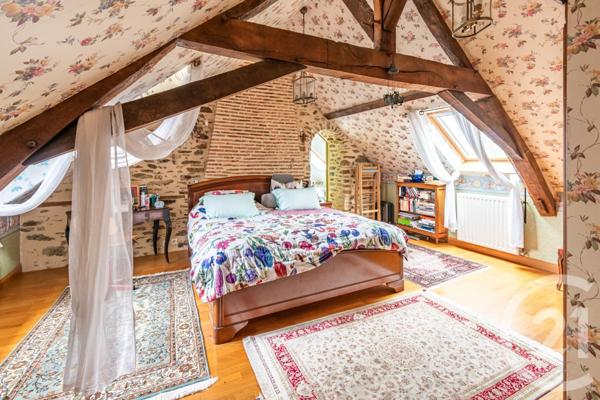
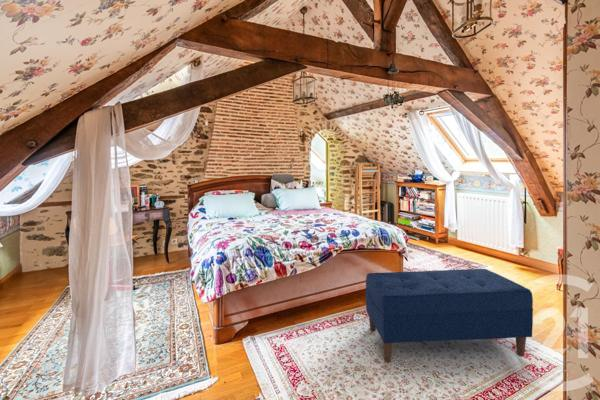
+ bench (440, 311)
